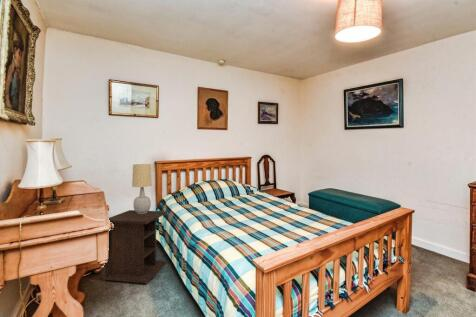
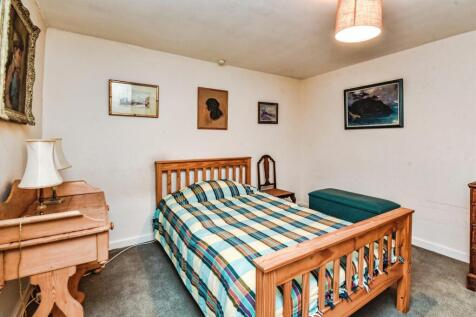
- nightstand (137, 243)
- table lamp (142, 188)
